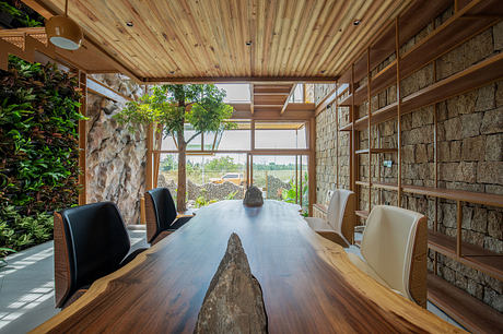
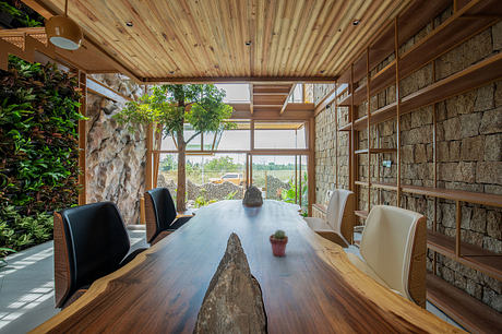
+ potted succulent (278, 241)
